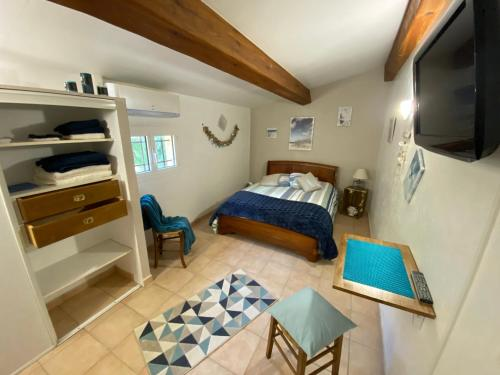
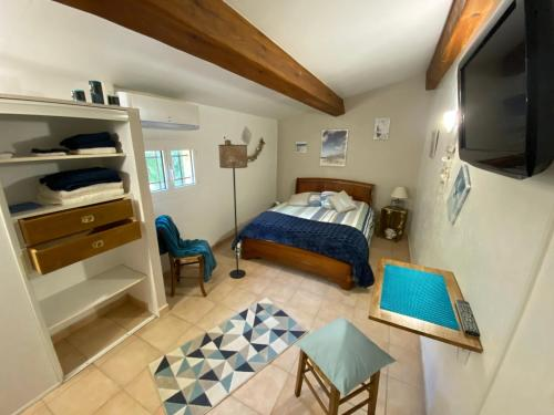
+ floor lamp (235, 214)
